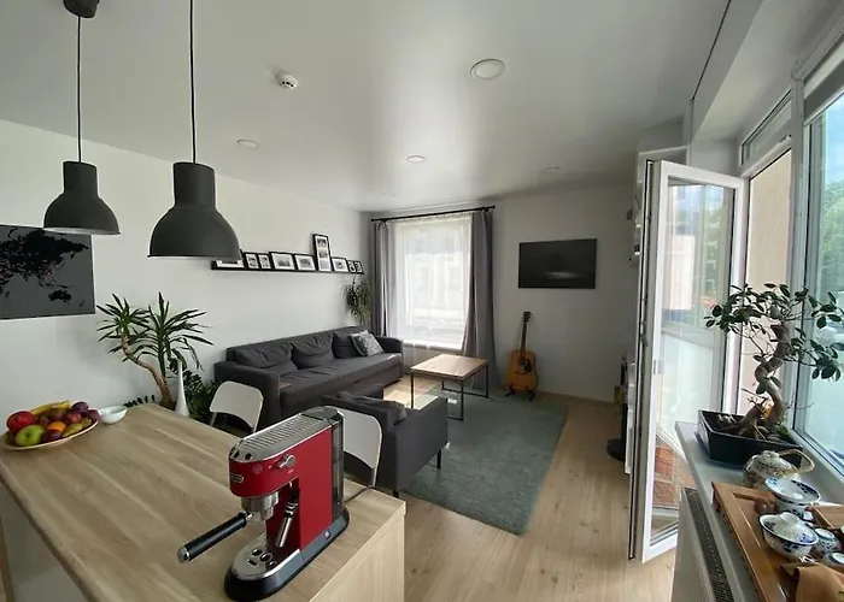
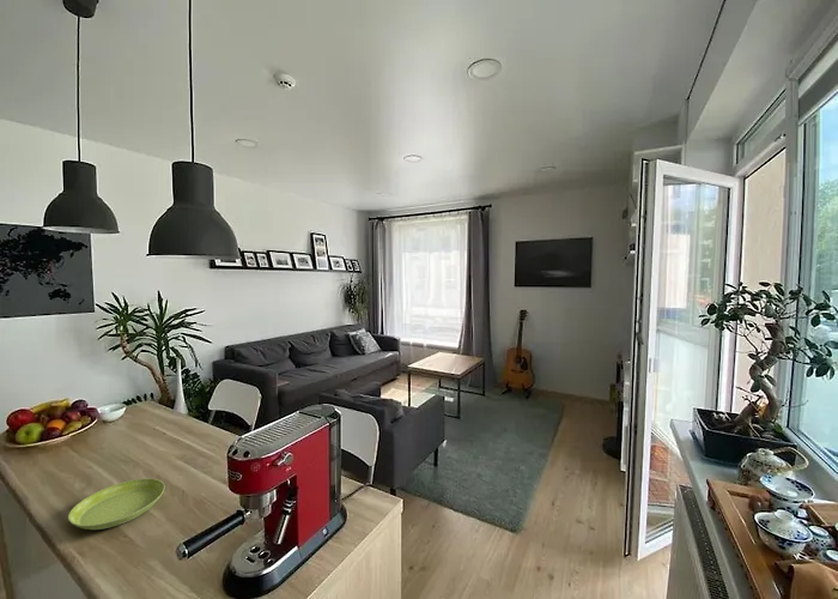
+ saucer (120, 504)
